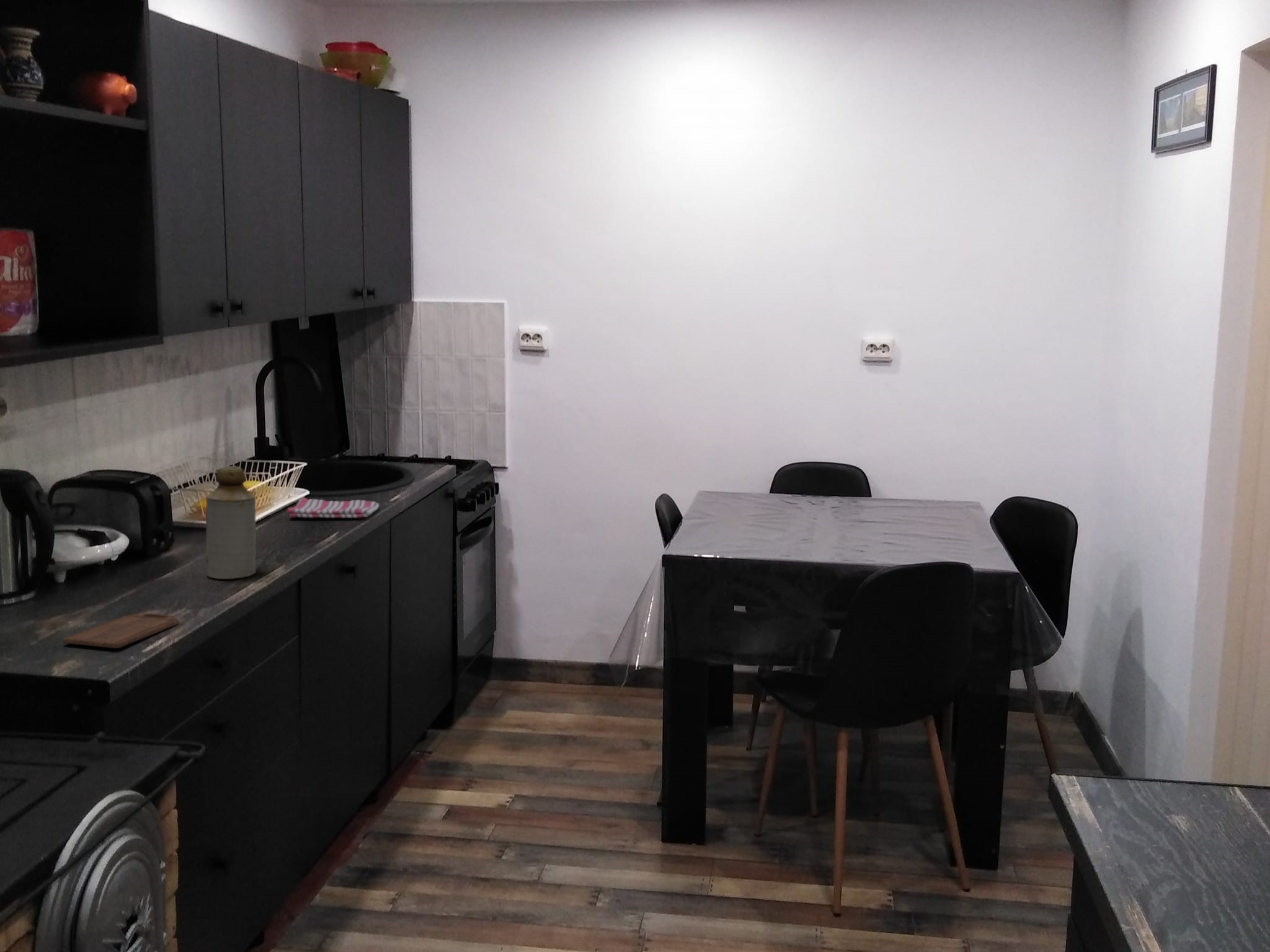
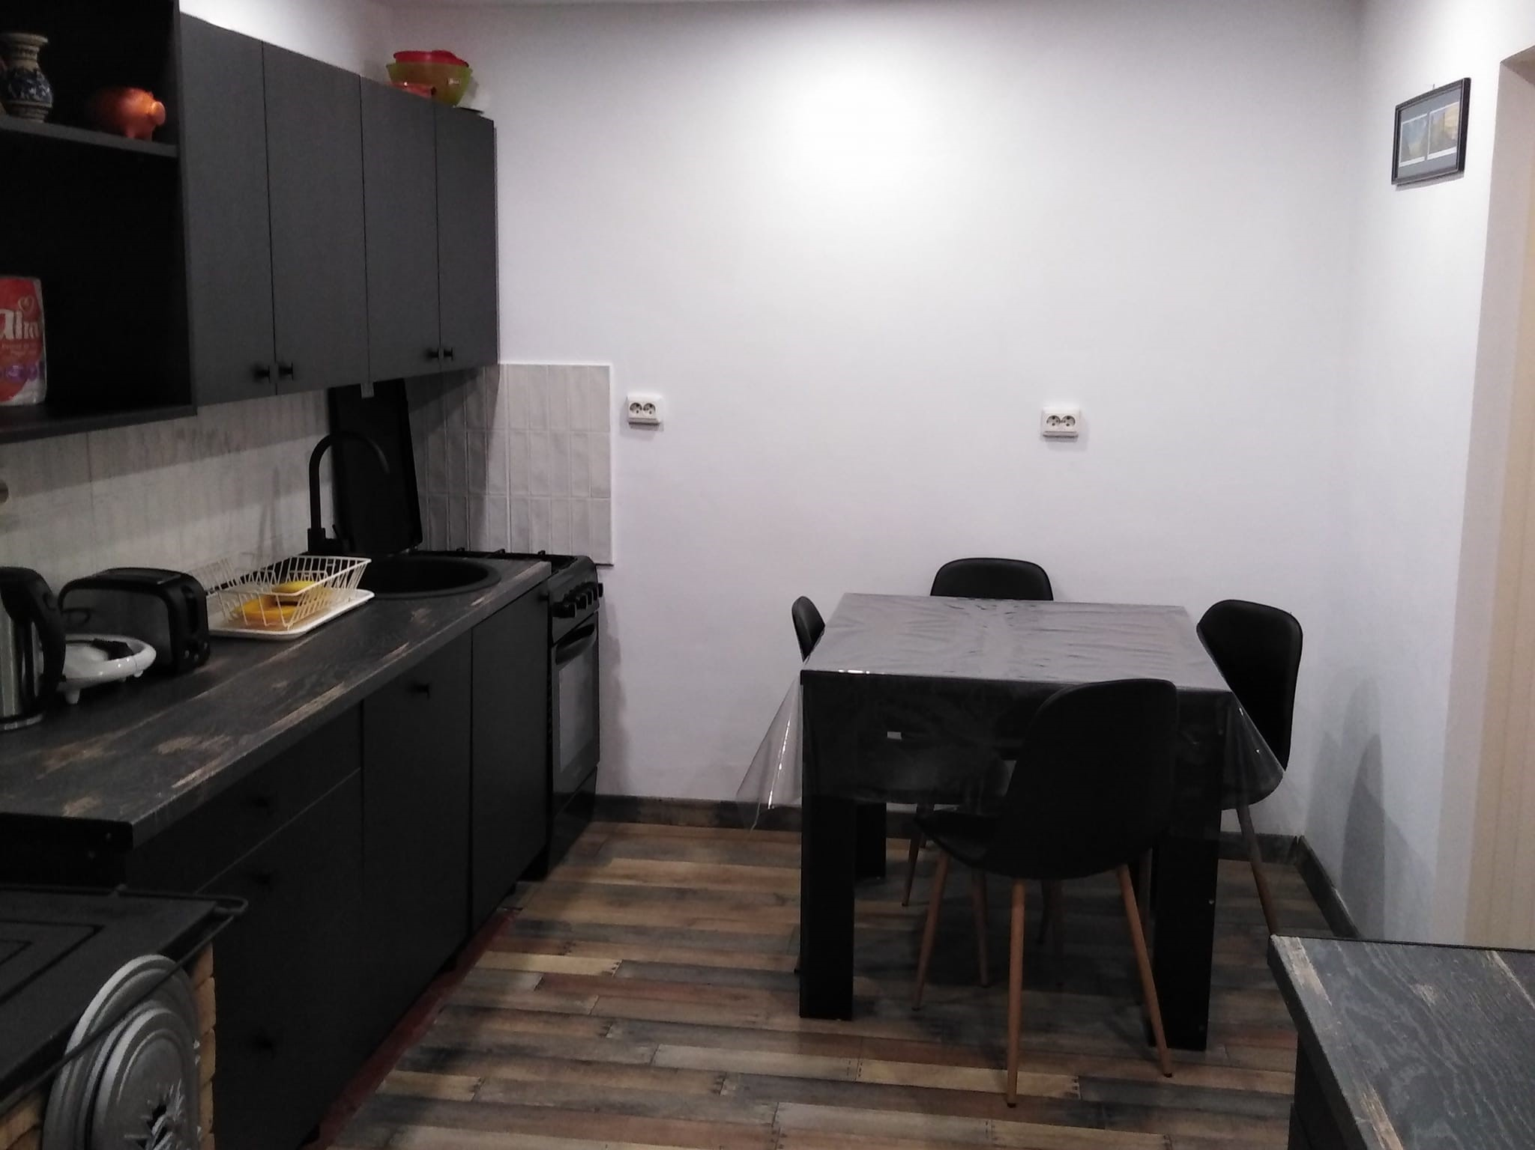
- cutting board (127, 629)
- dish towel (334, 508)
- bottle (230, 521)
